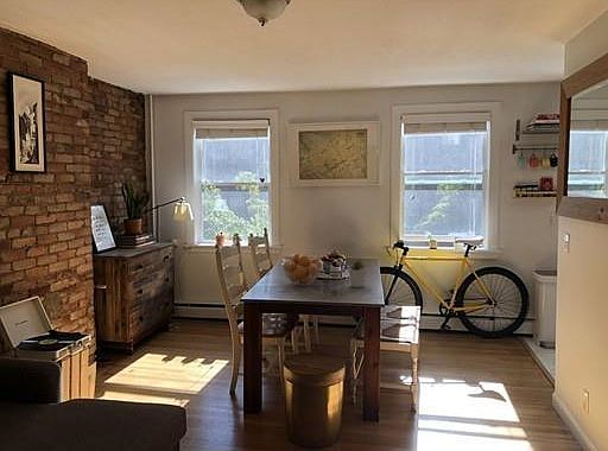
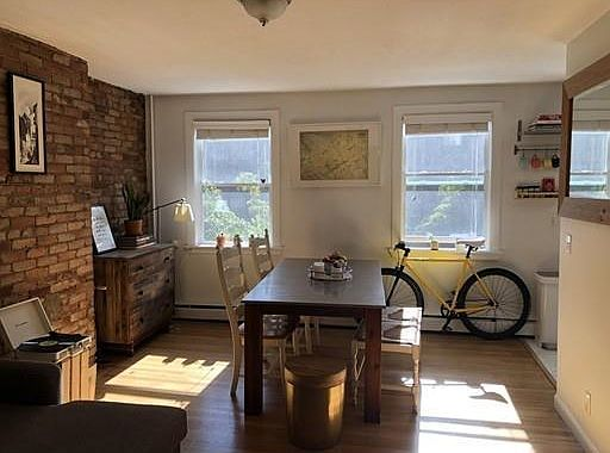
- potted plant (356, 271)
- fruit basket (302, 268)
